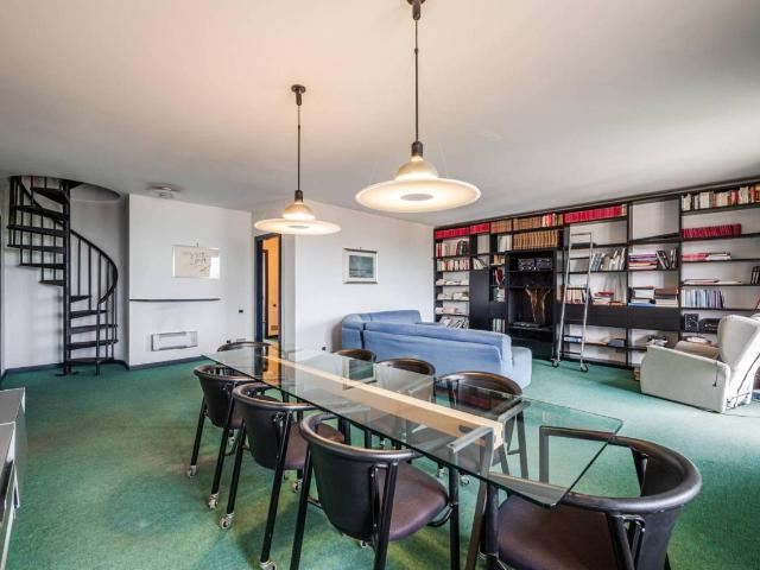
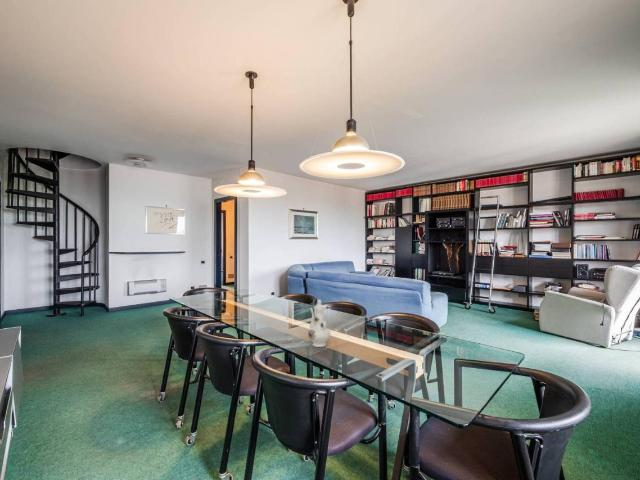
+ chinaware (317, 321)
